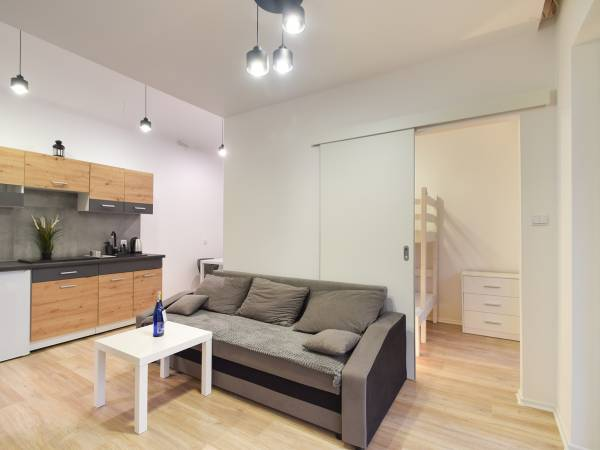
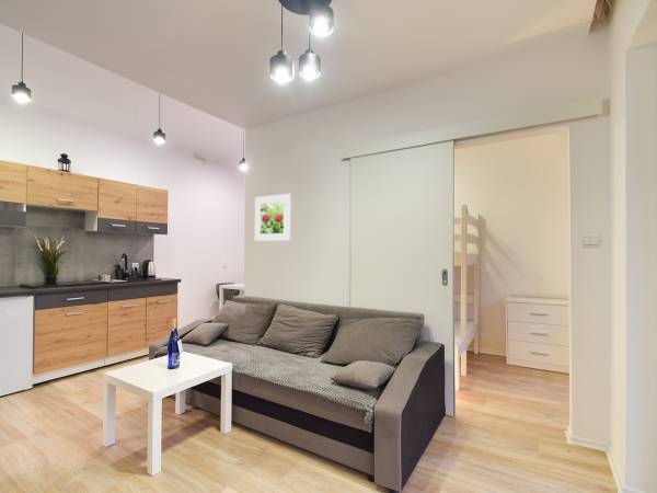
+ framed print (272, 218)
